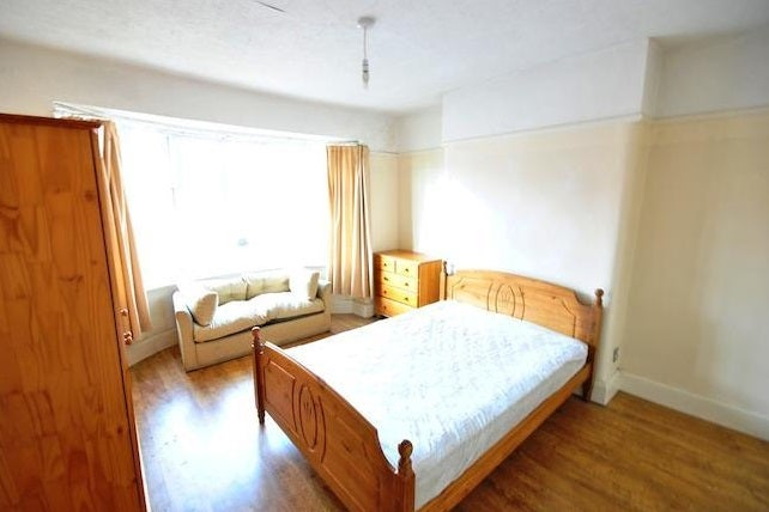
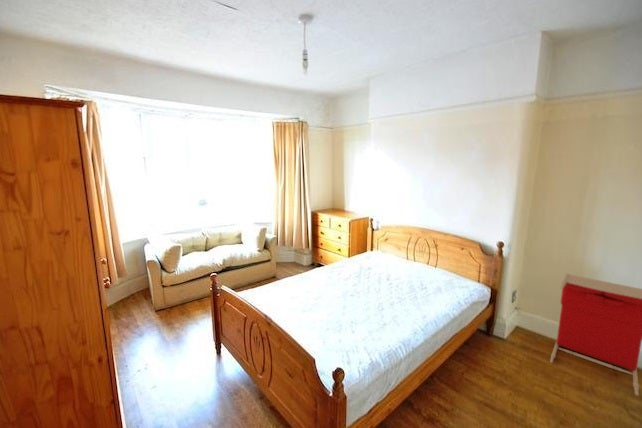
+ lectern (598, 327)
